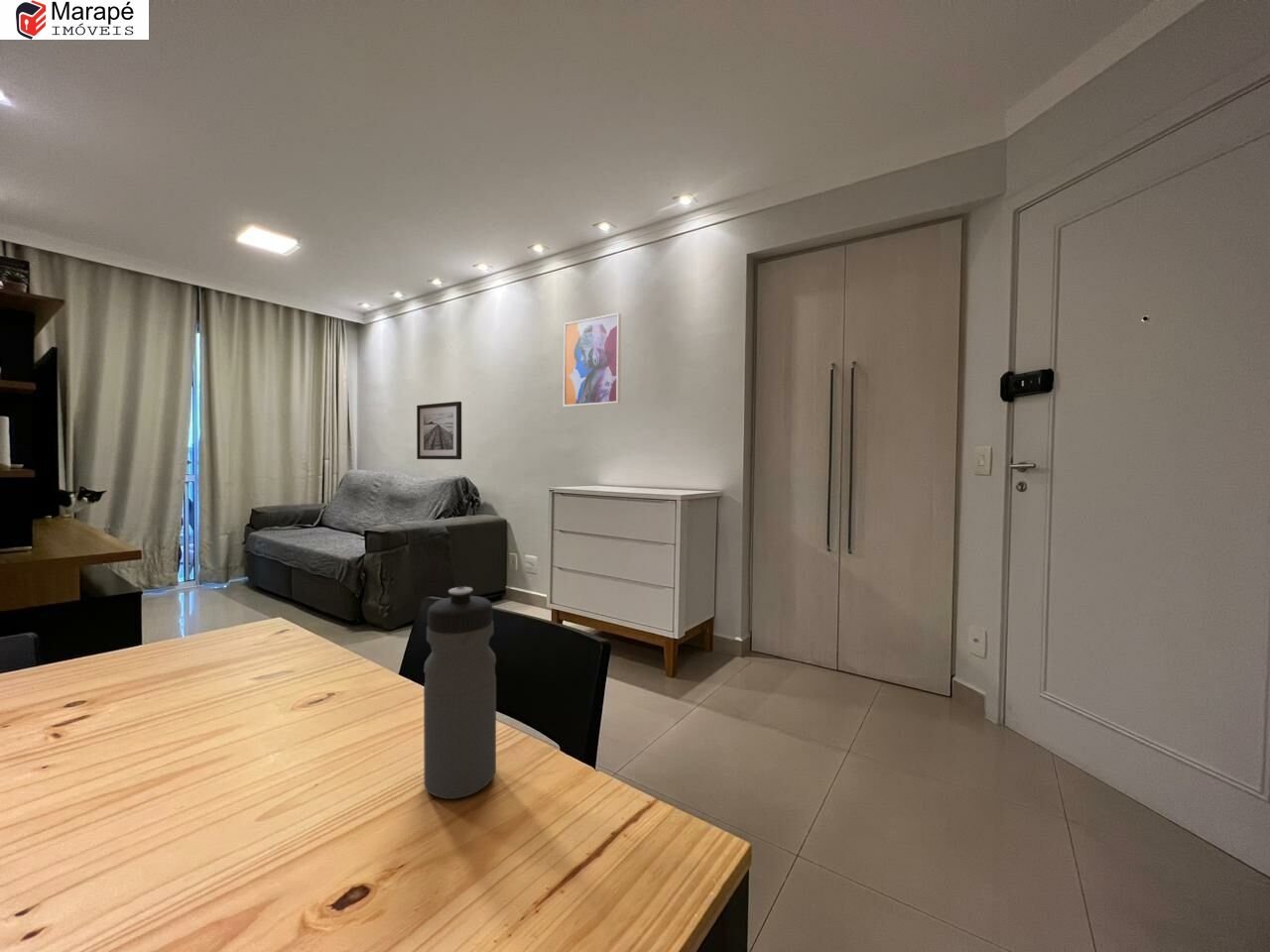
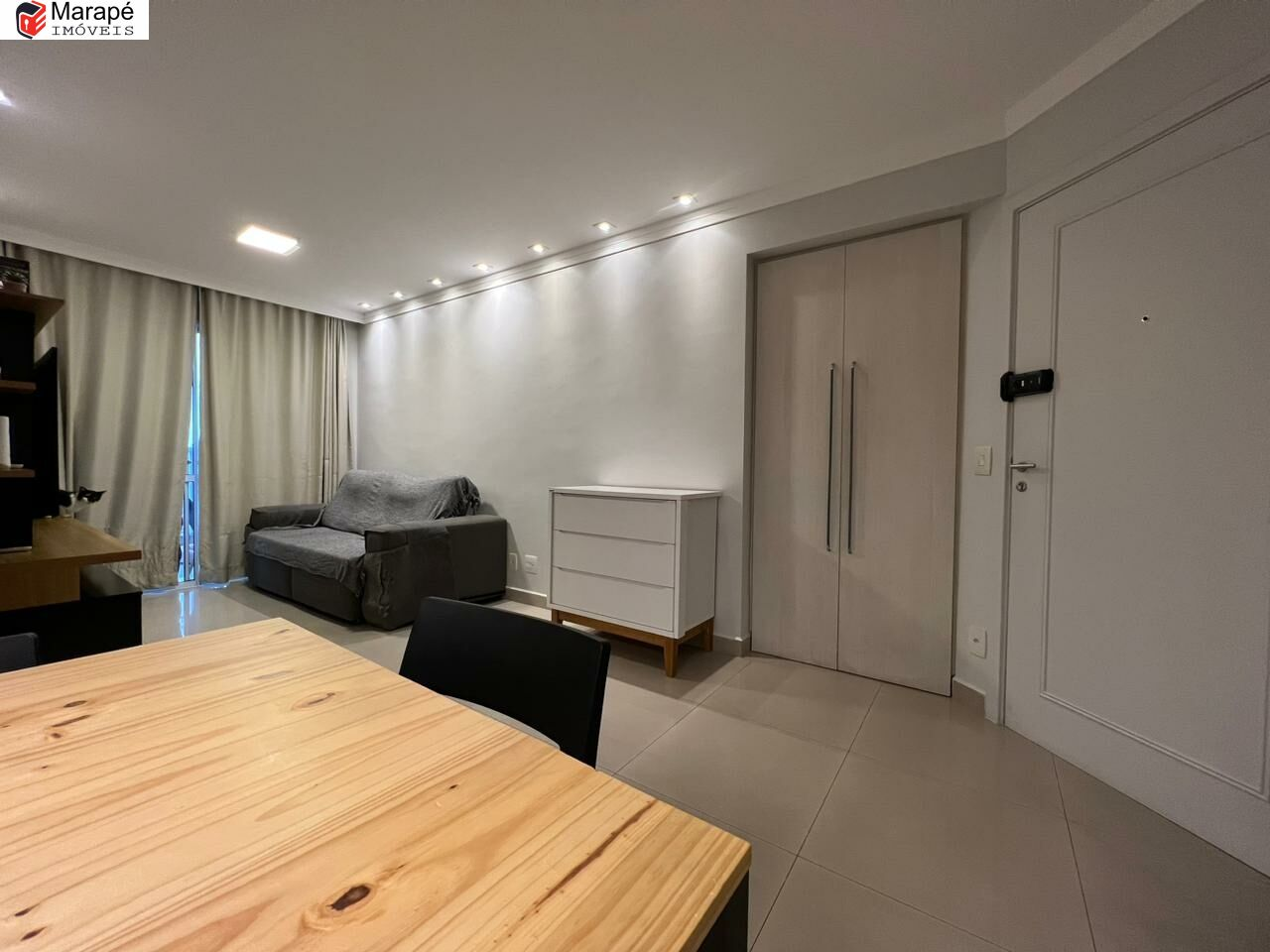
- wall art (590, 362)
- water bottle (460, 683)
- wall art (438, 431)
